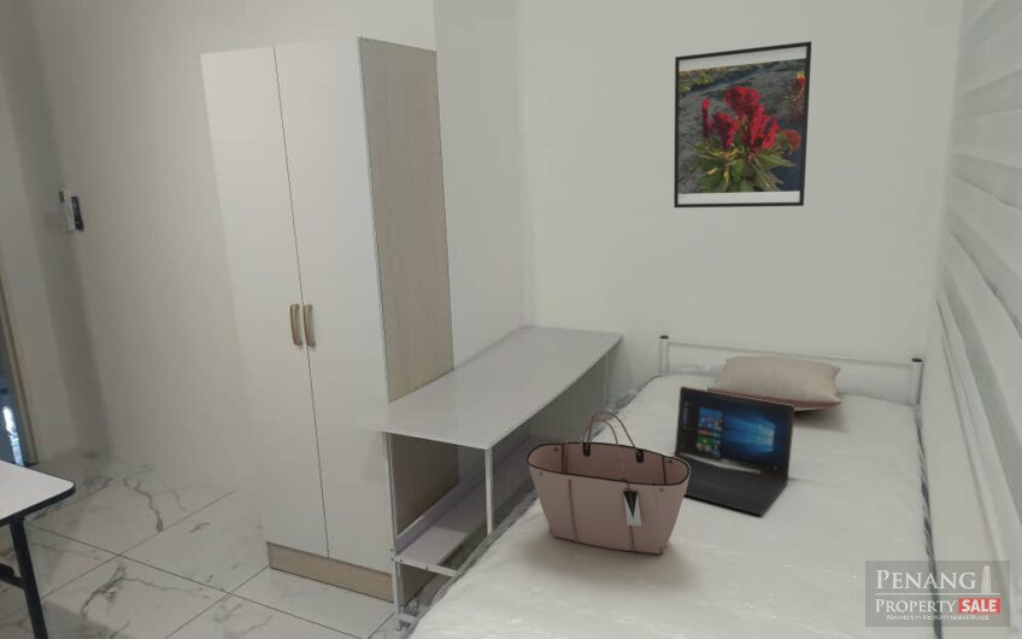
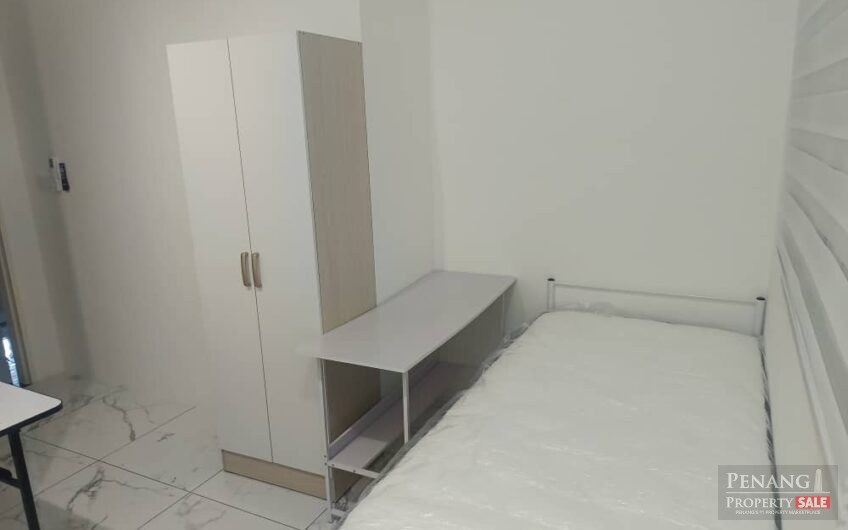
- tote bag (606, 476)
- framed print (738, 129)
- laptop (717, 445)
- pillow (777, 379)
